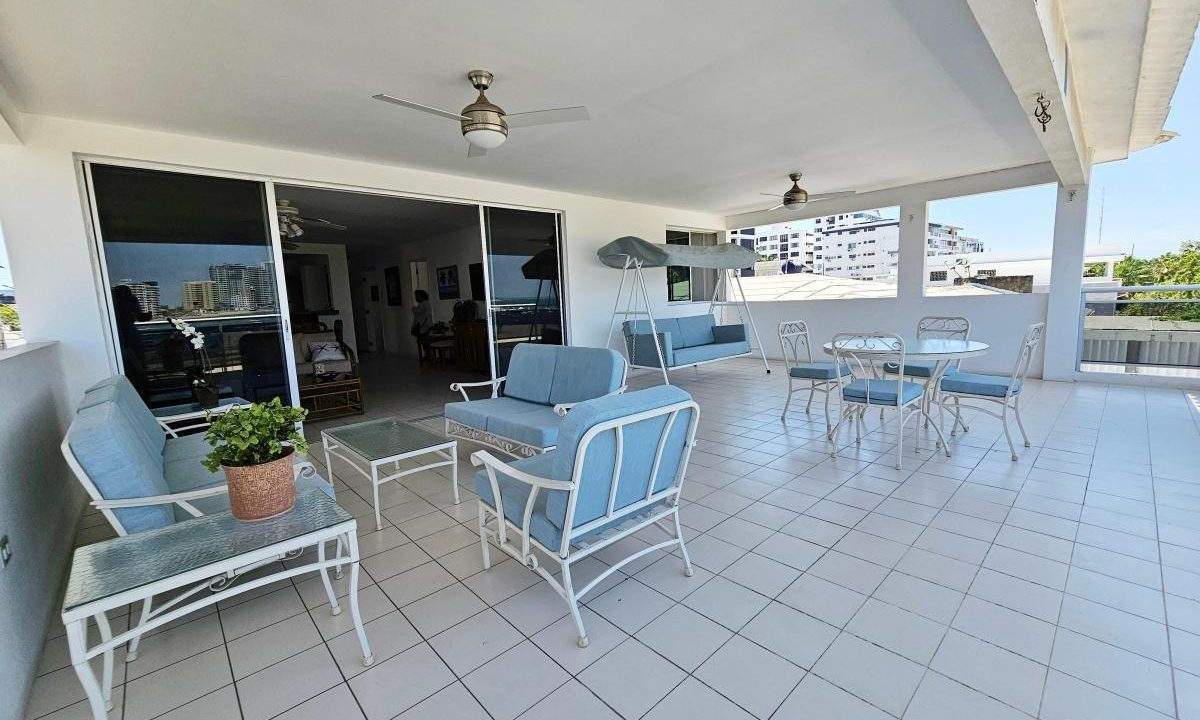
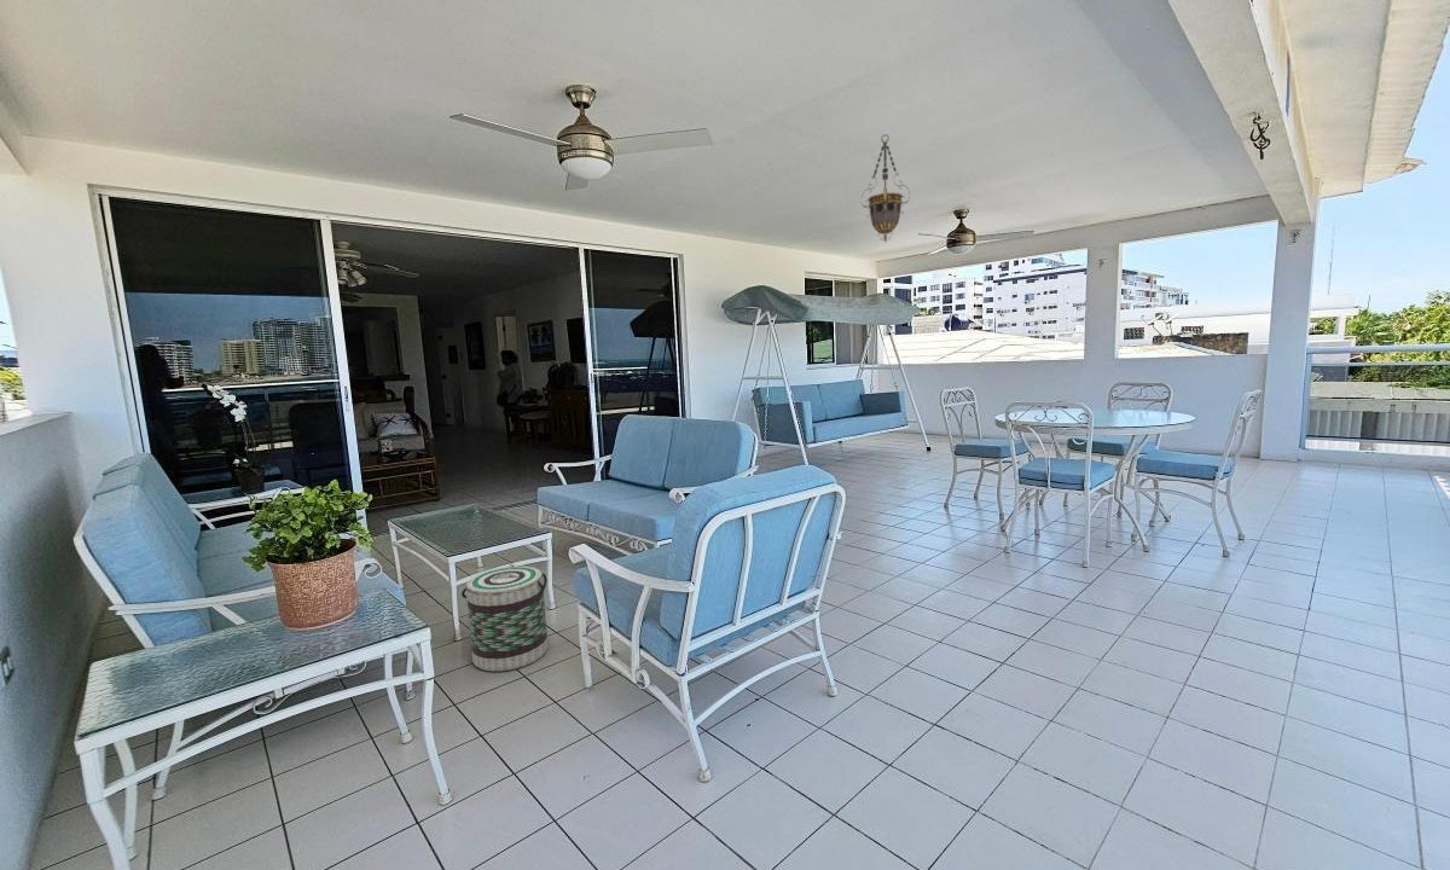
+ basket (507, 613)
+ hanging lantern (884, 188)
